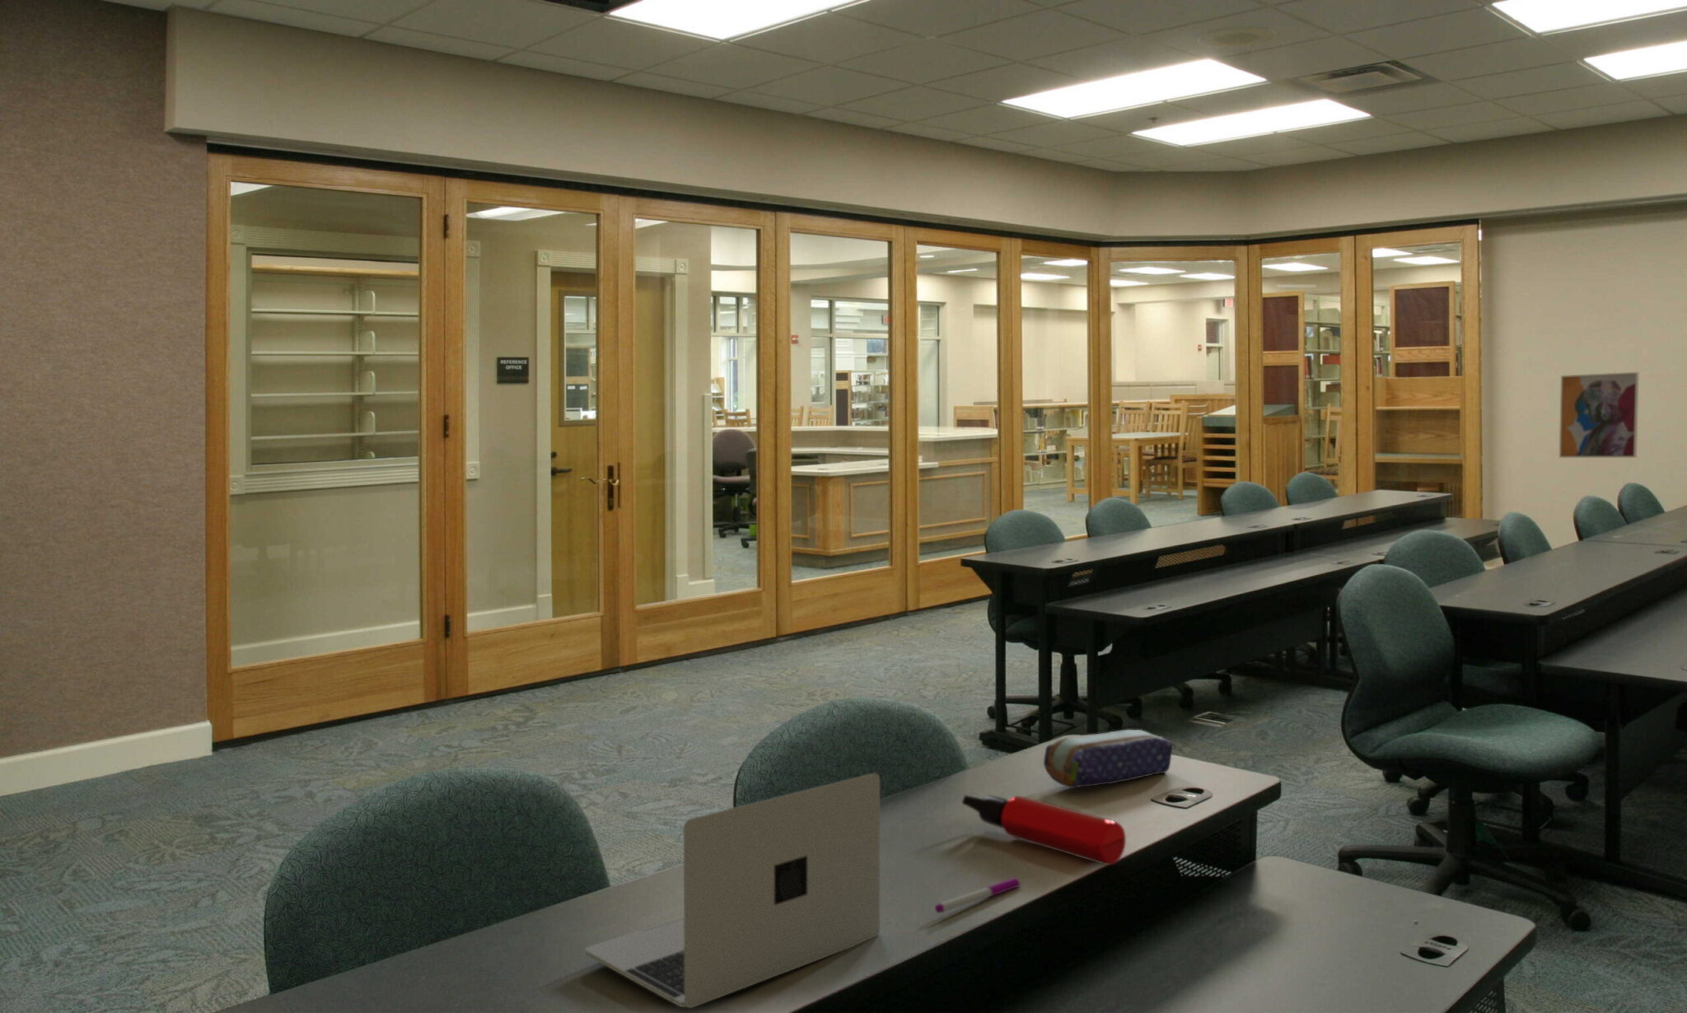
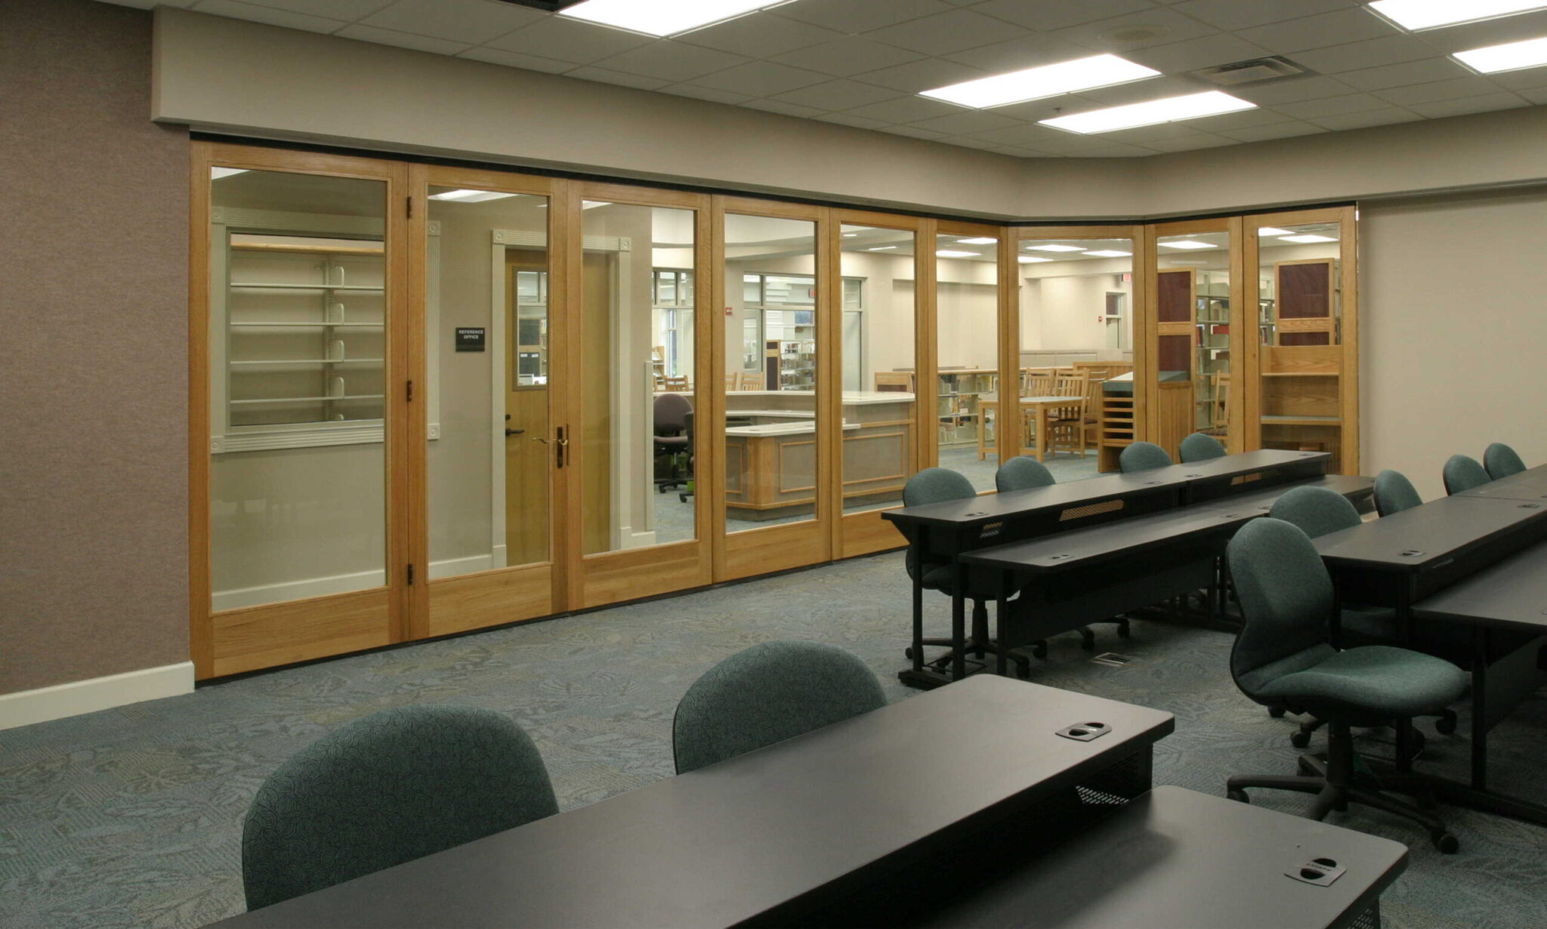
- wall art (1598, 416)
- pen (977, 895)
- water bottle (1042, 823)
- laptop (734, 864)
- pencil case (1107, 756)
